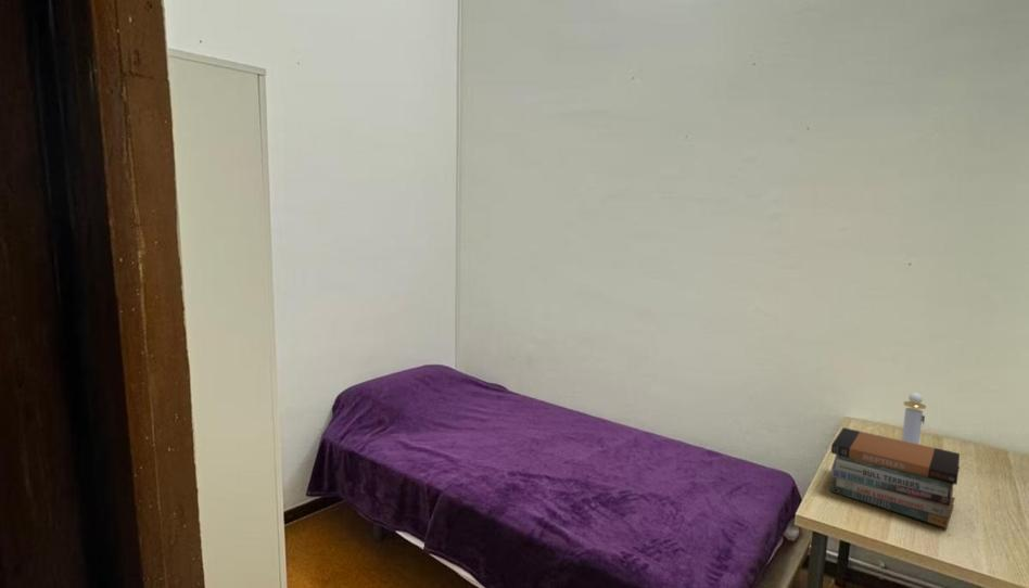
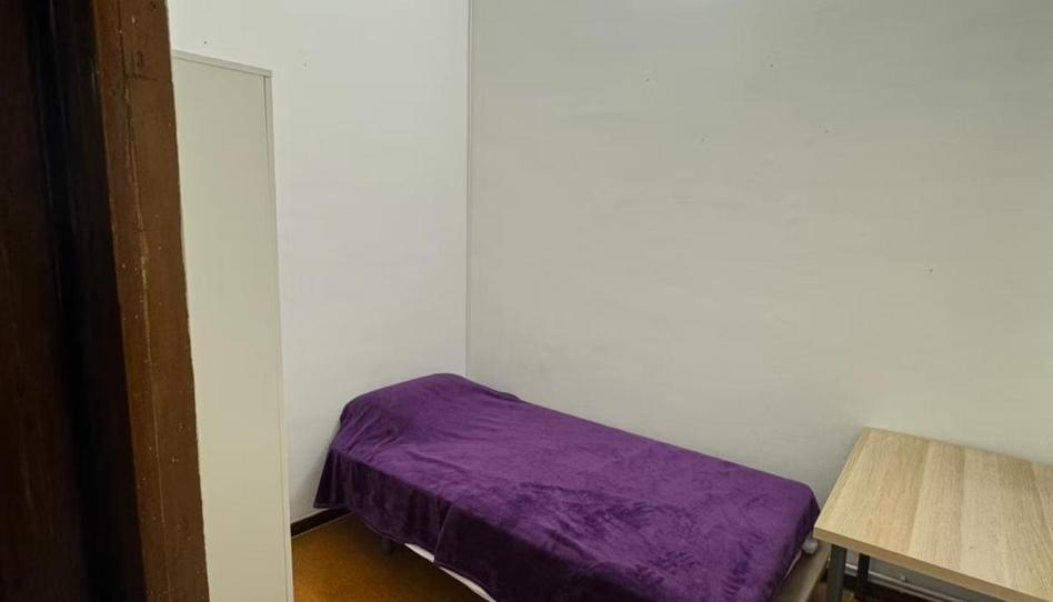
- book stack (891, 473)
- perfume bottle (912, 422)
